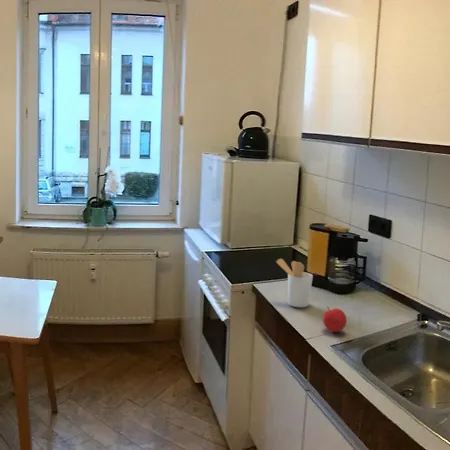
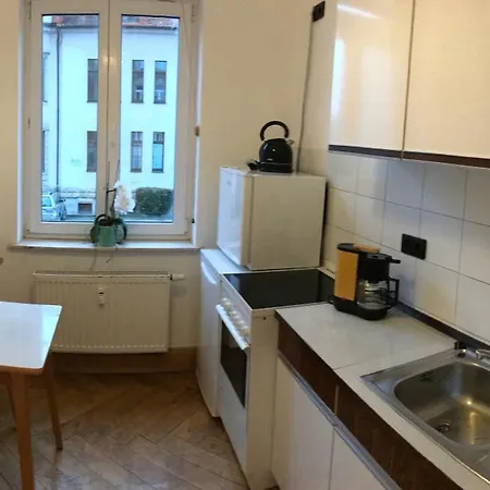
- fruit (334, 320)
- utensil holder (293, 281)
